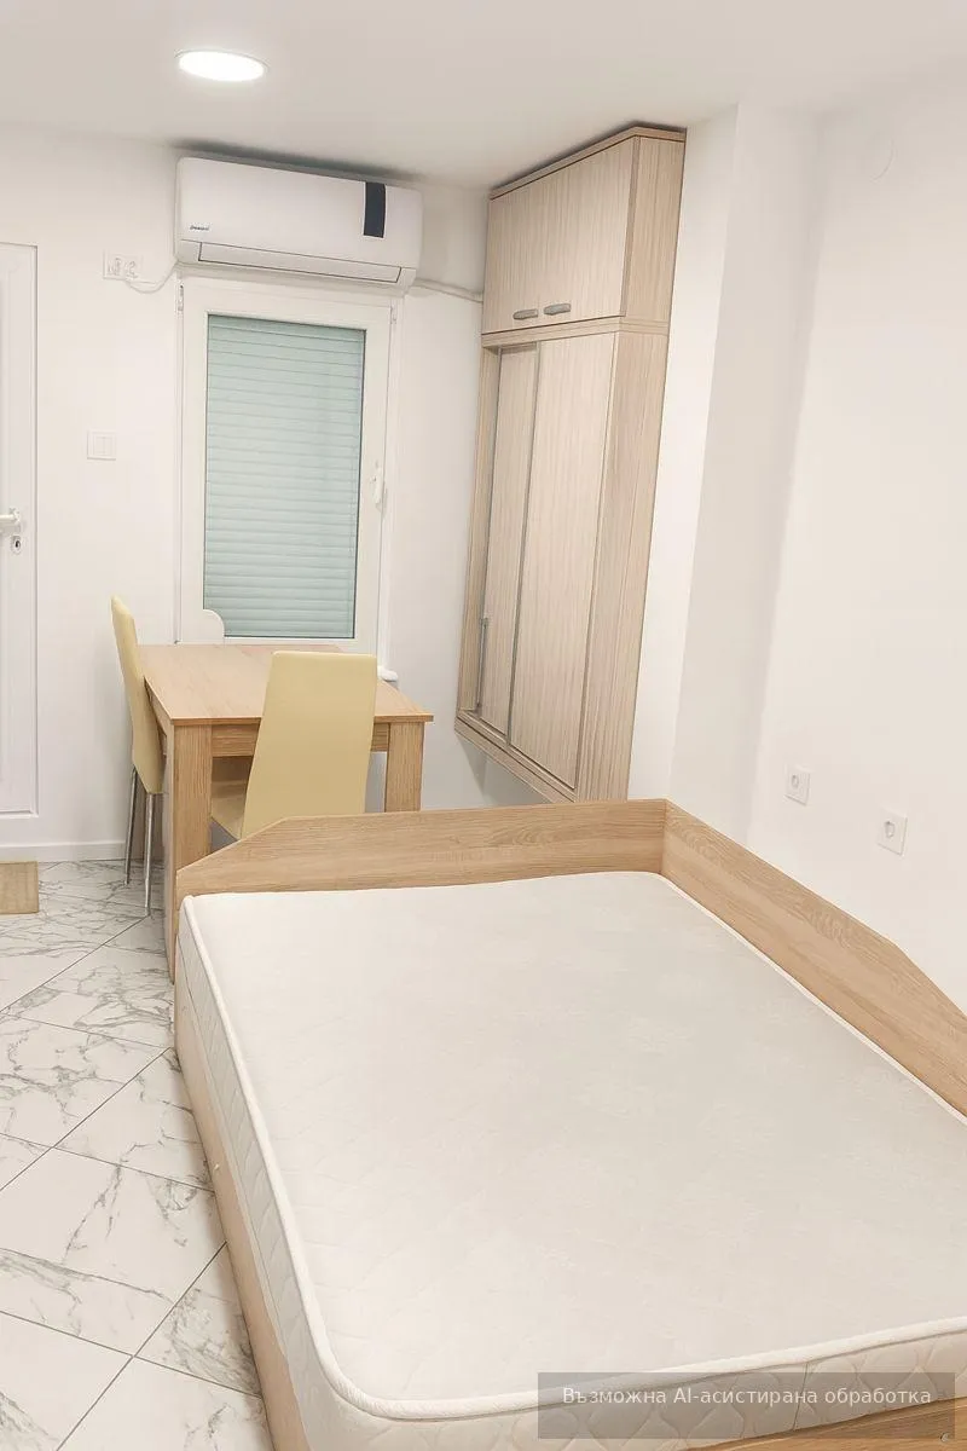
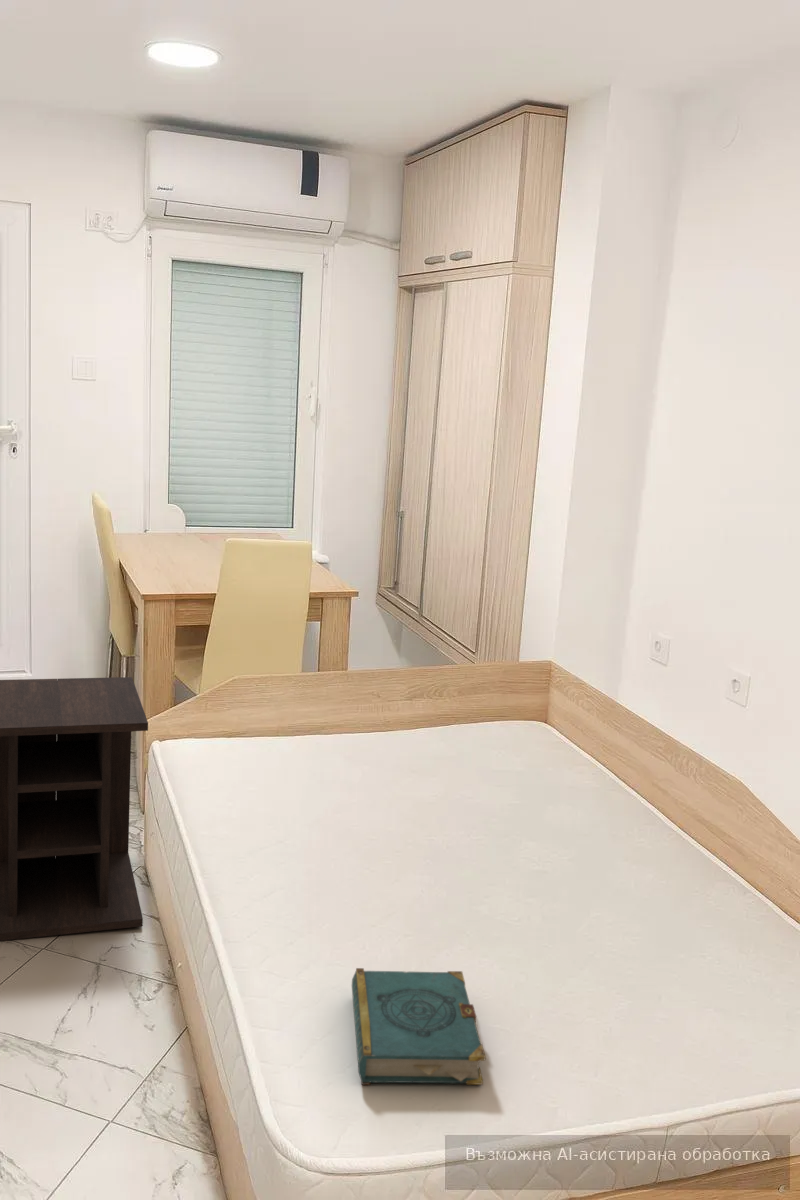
+ nightstand (58, 799)
+ book (414, 1025)
